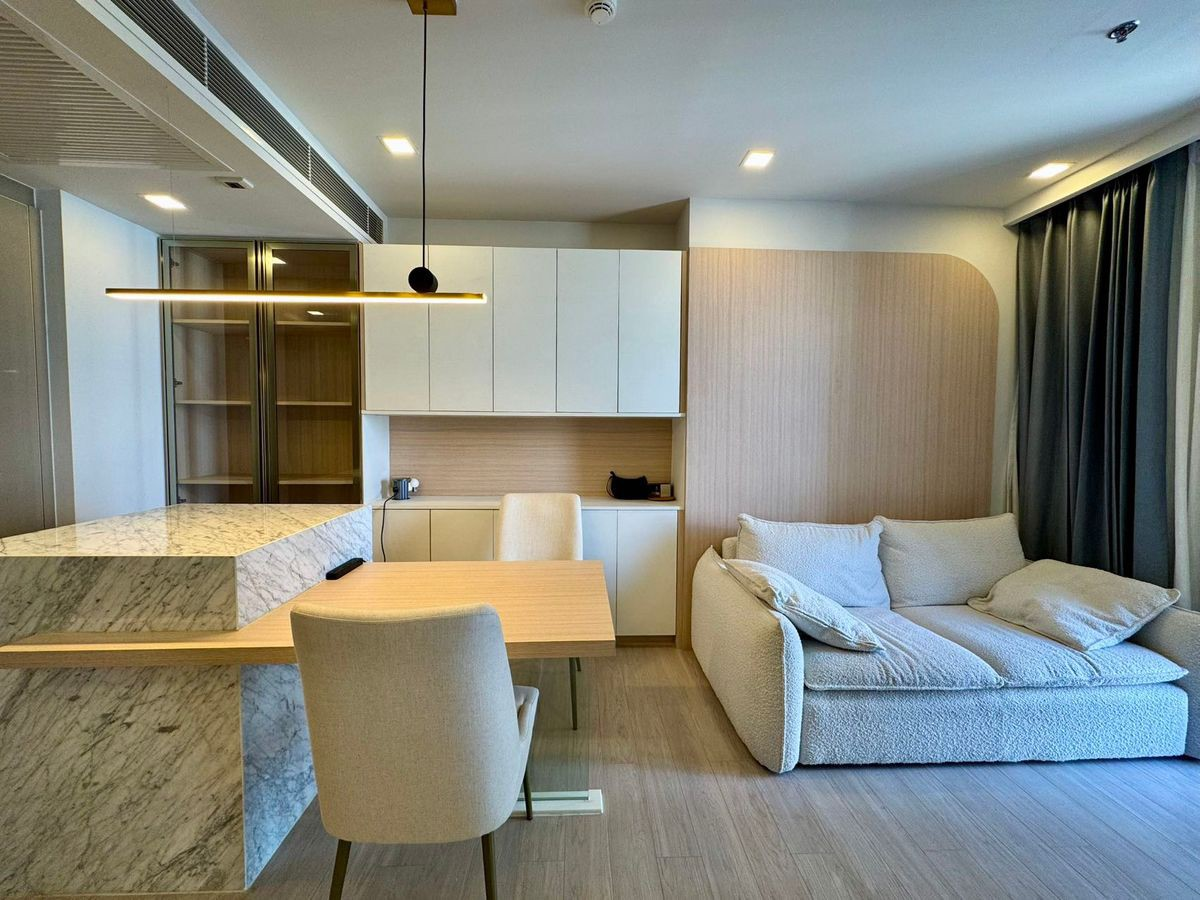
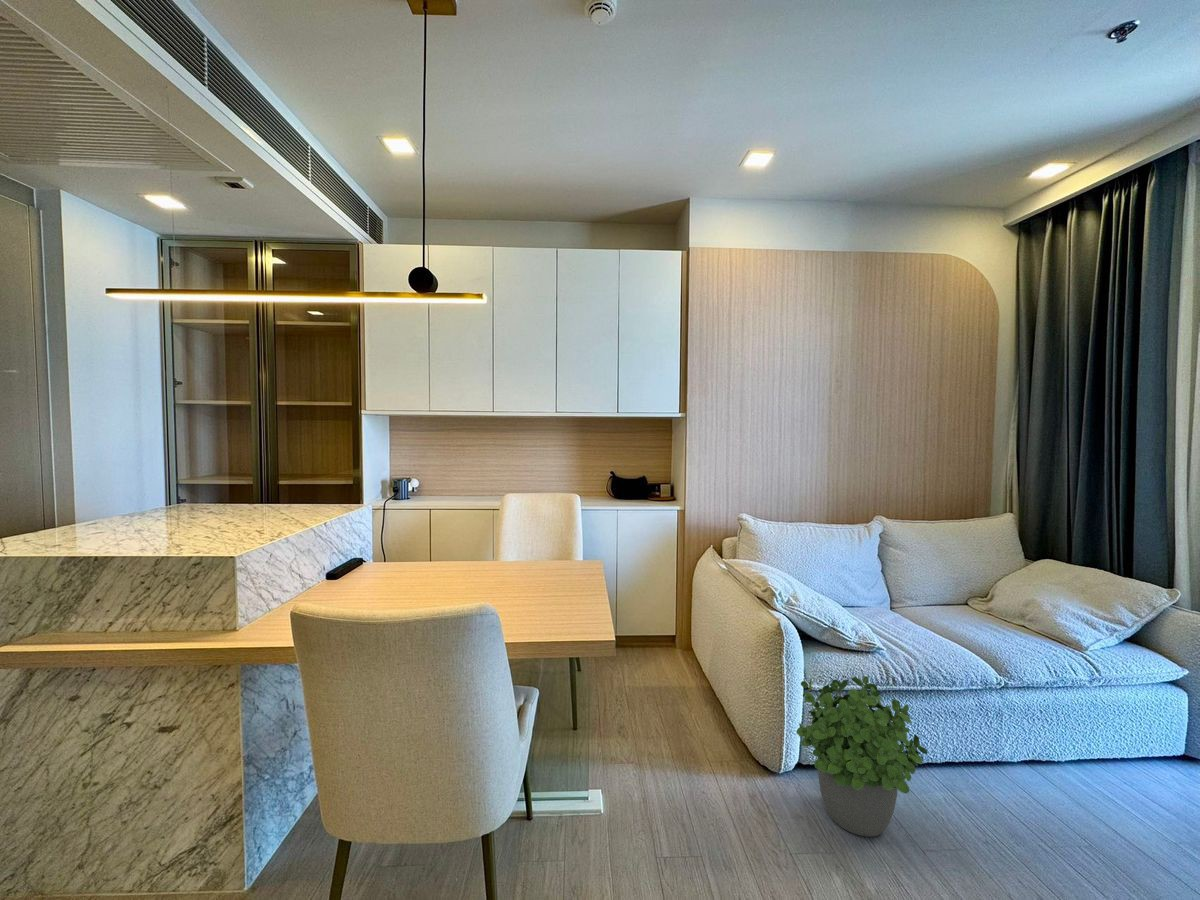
+ potted plant (859, 751)
